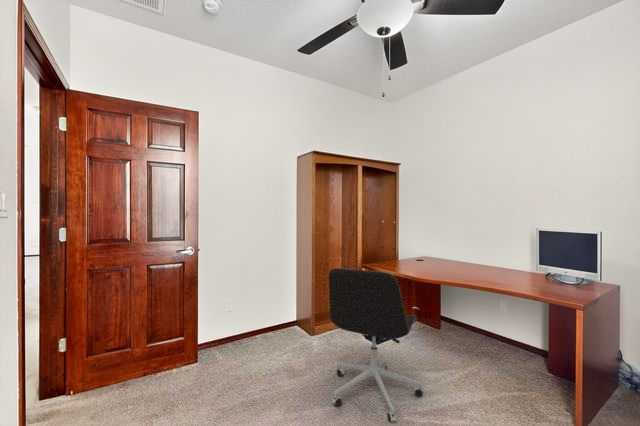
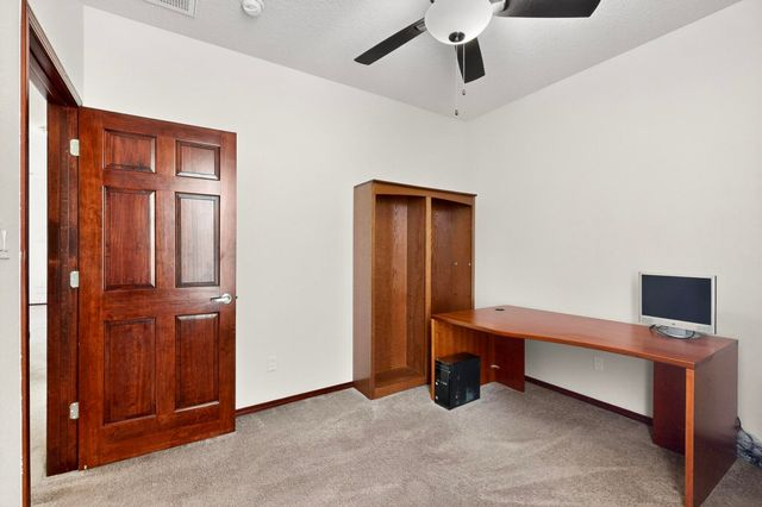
- office chair (373, 327)
